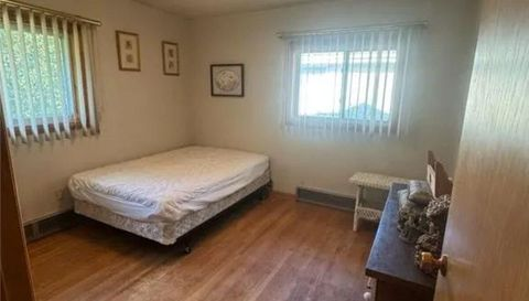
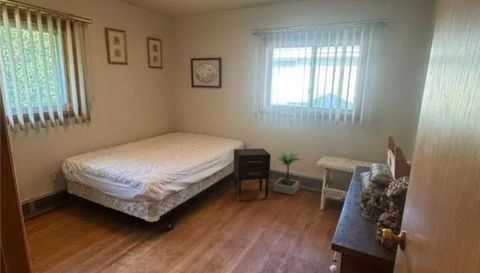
+ potted plant (288, 171)
+ nightstand (251, 174)
